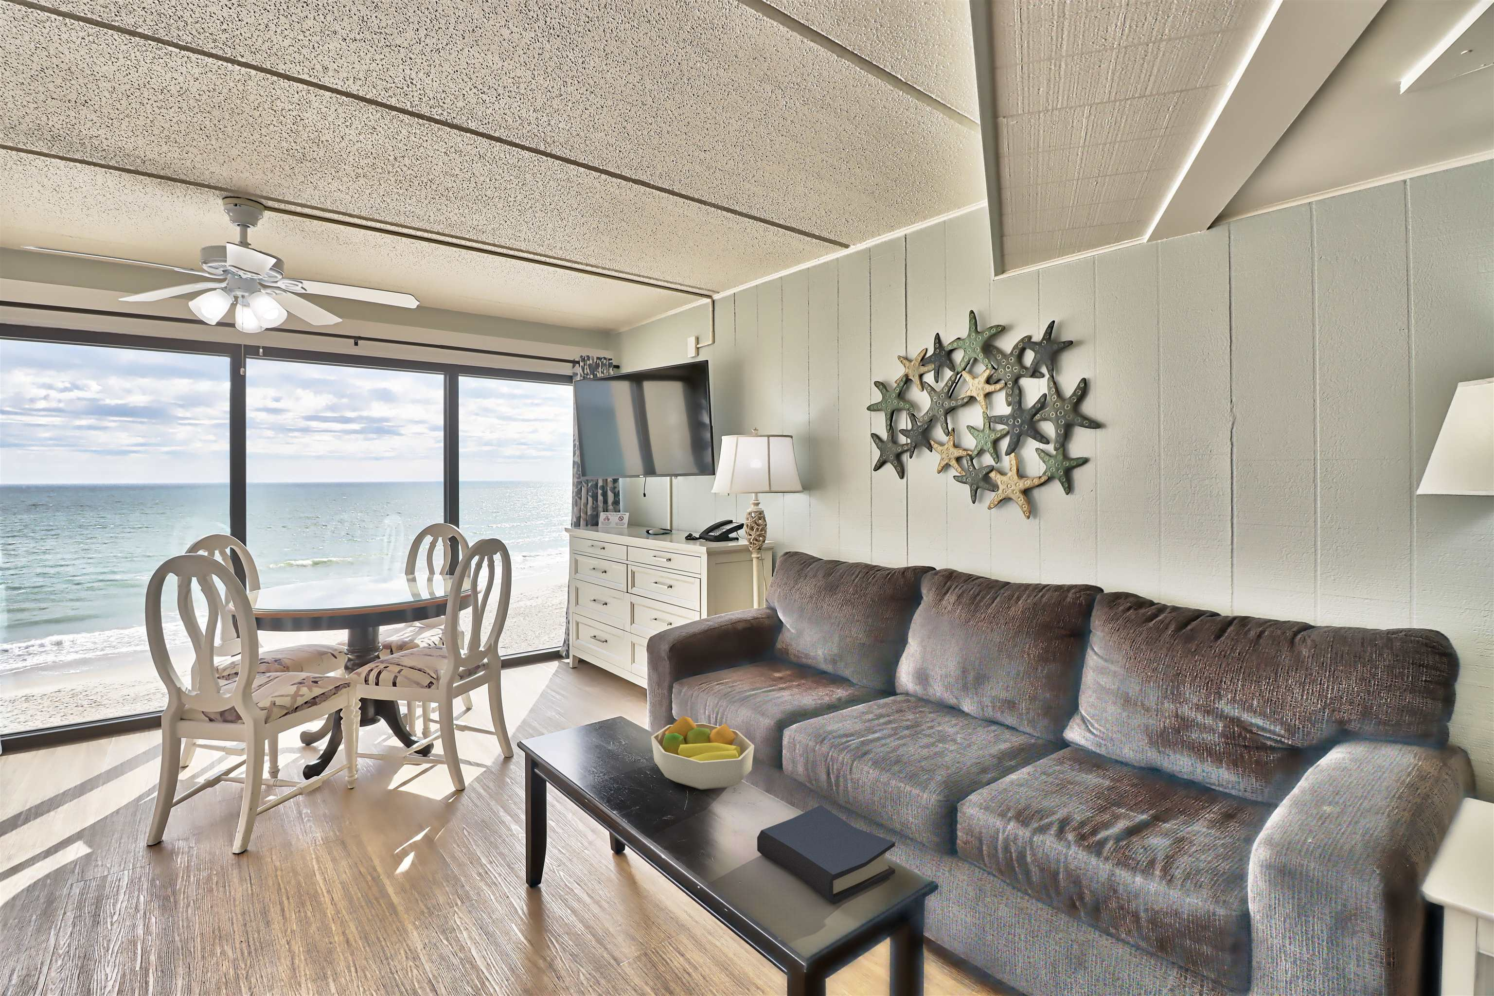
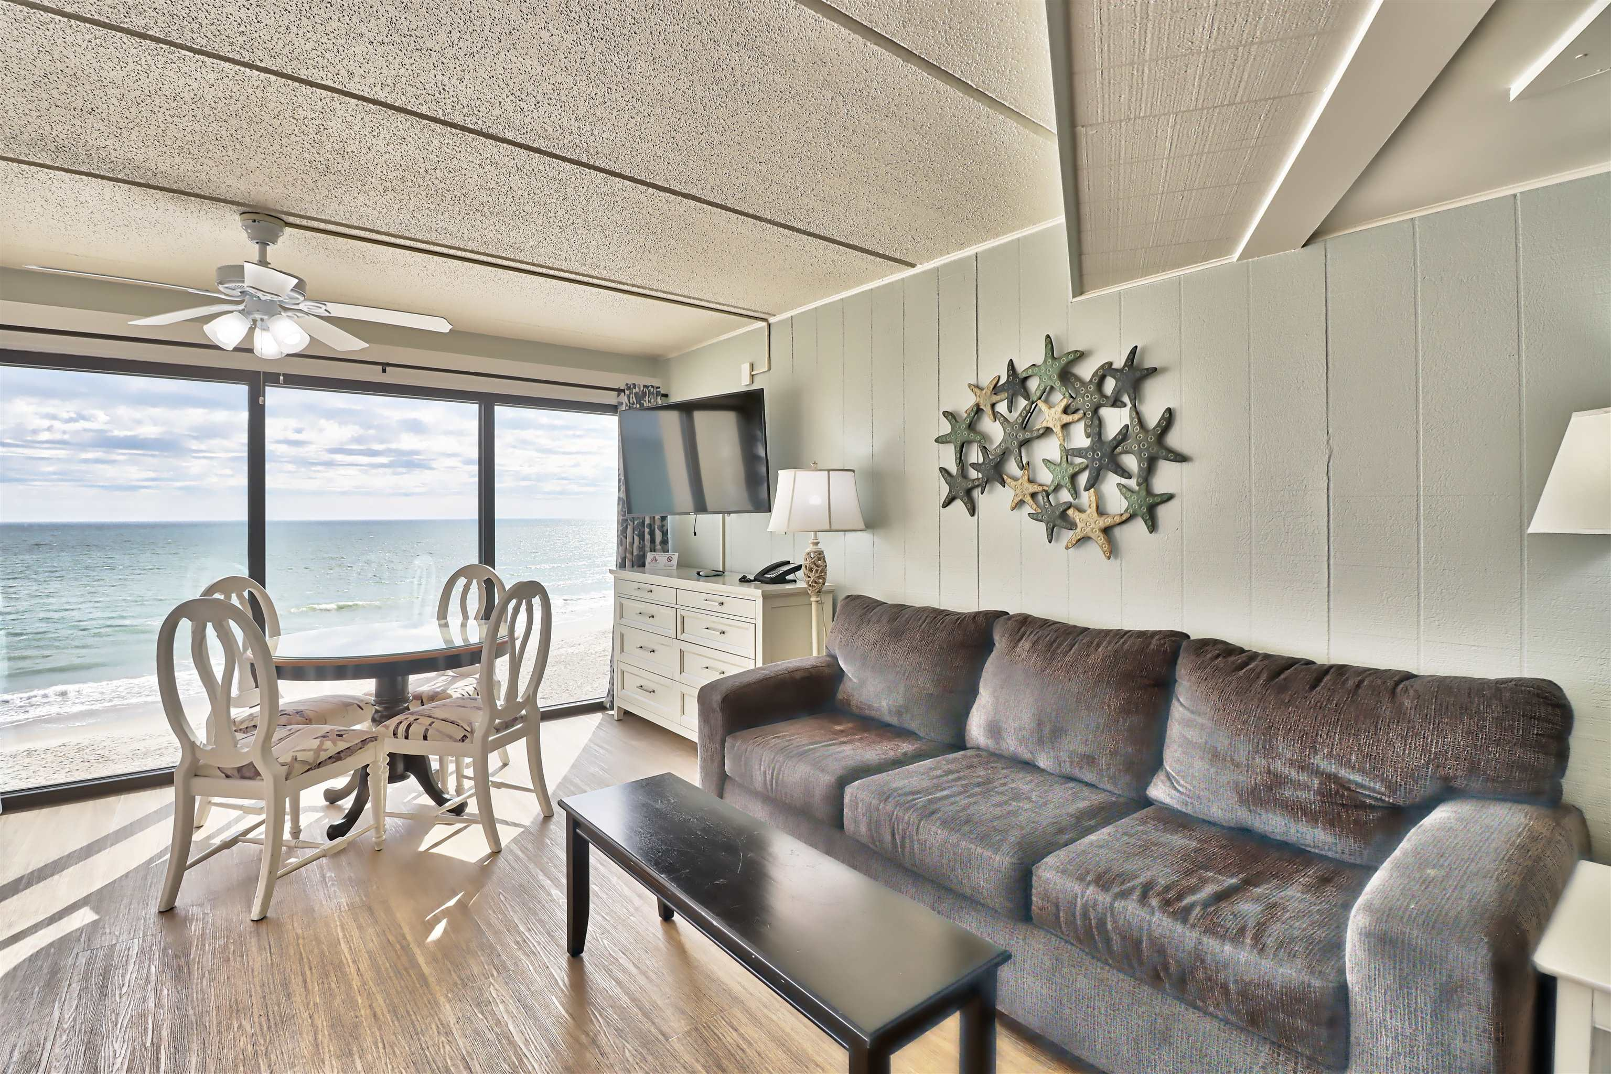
- hardback book (825, 849)
- fruit bowl (701, 750)
